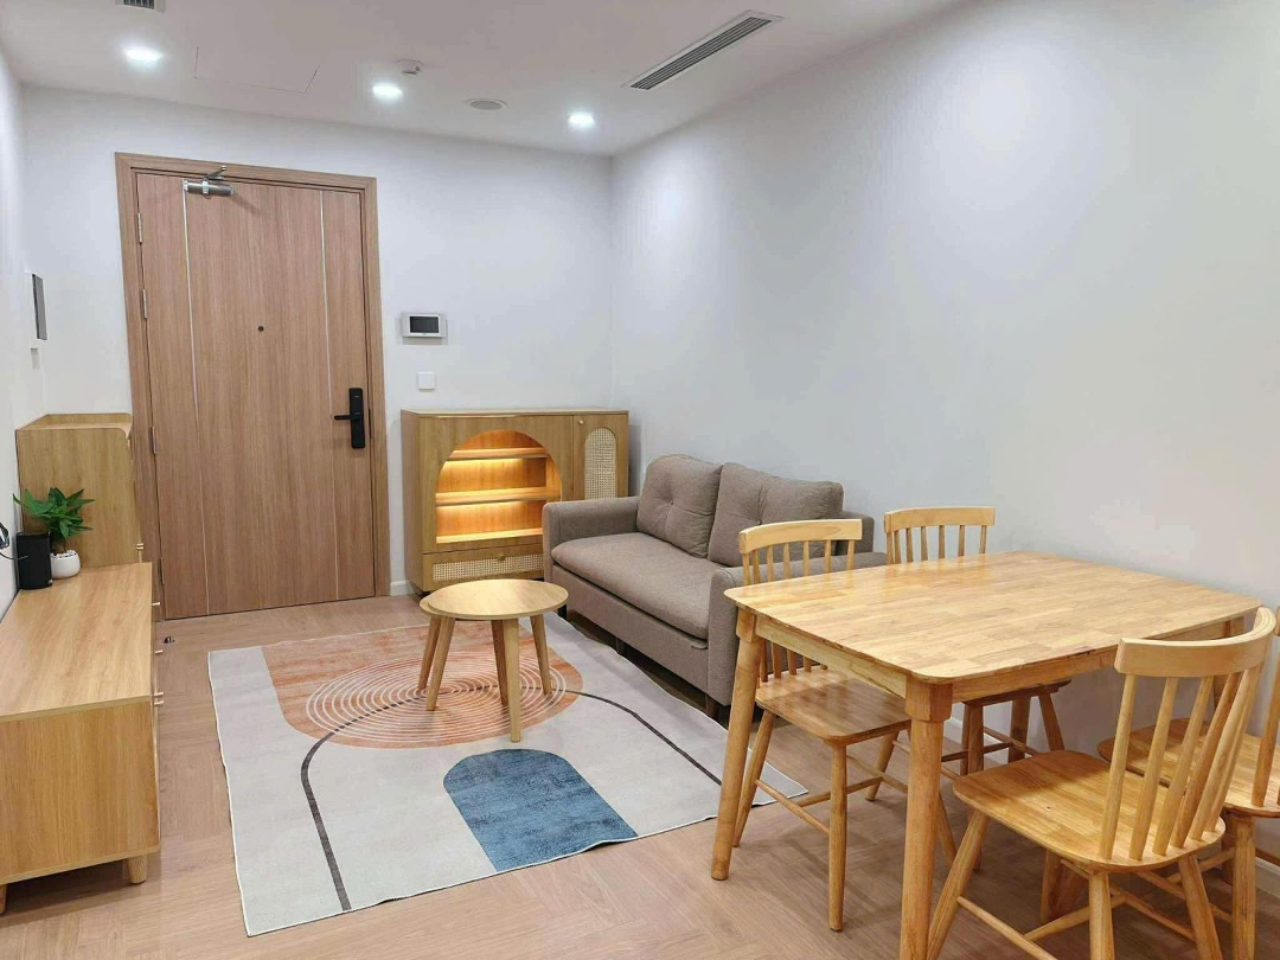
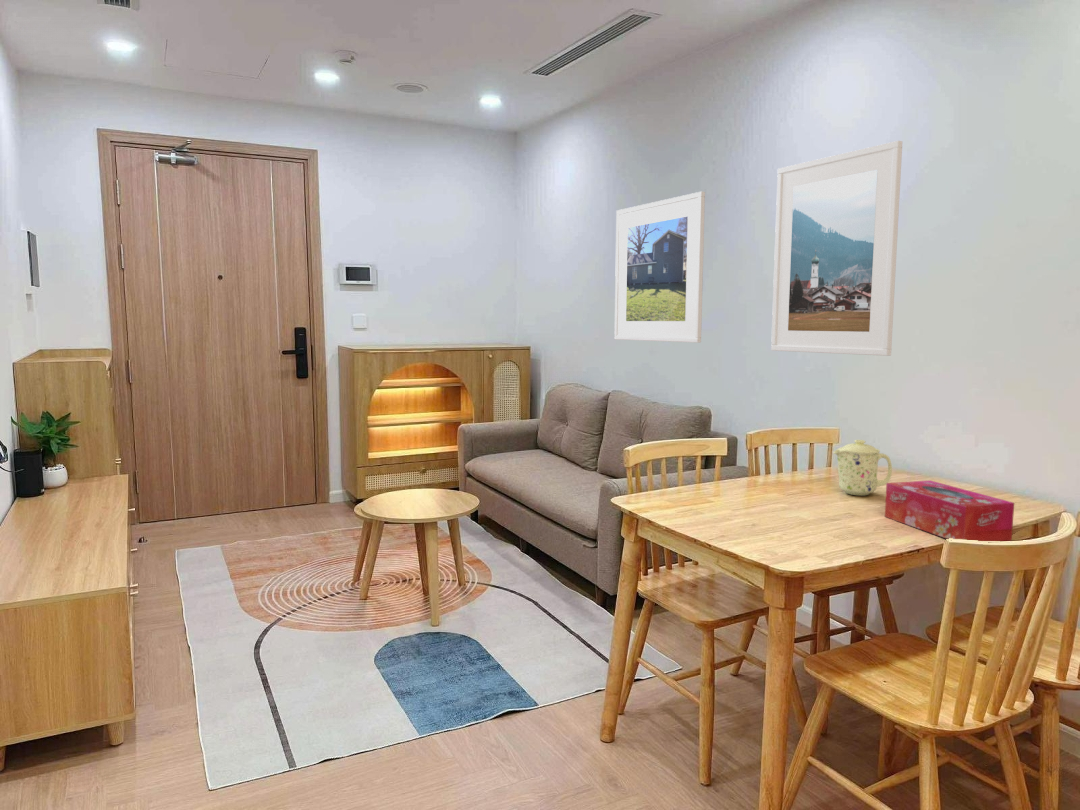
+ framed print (830, 255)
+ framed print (655, 272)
+ mug (861, 467)
+ tissue box (945, 510)
